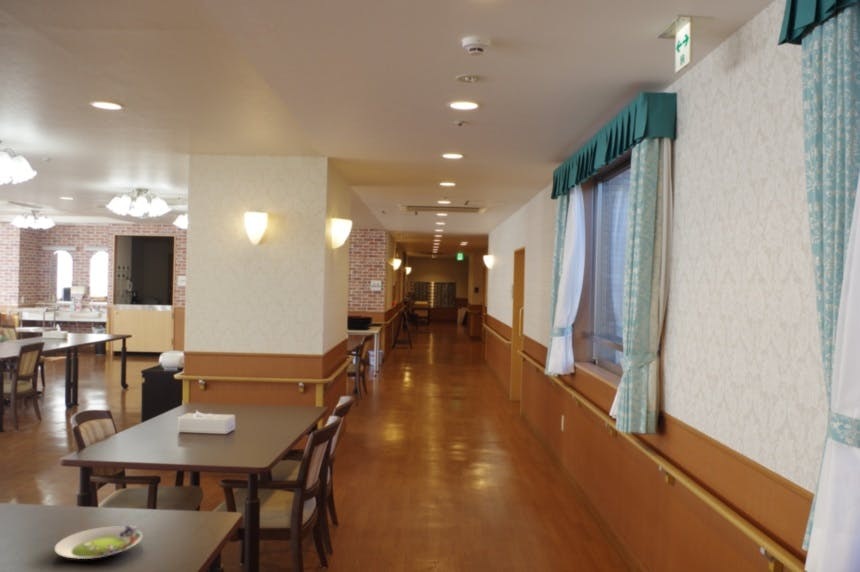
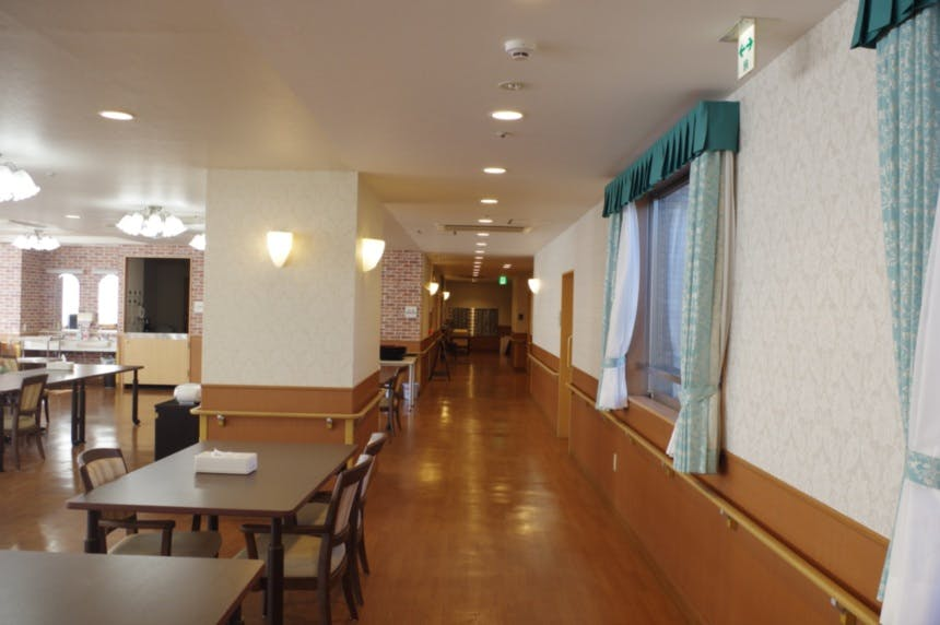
- salad plate (99, 543)
